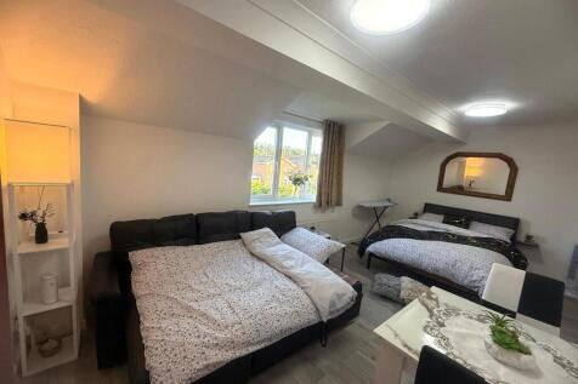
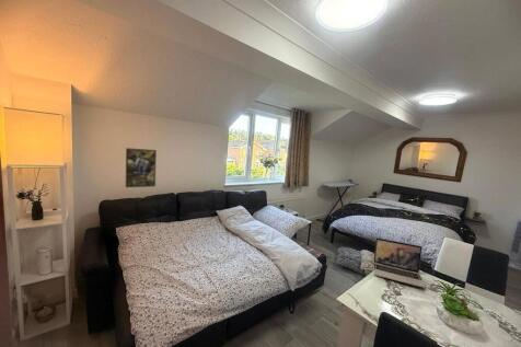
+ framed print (141, 167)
+ laptop (398, 261)
